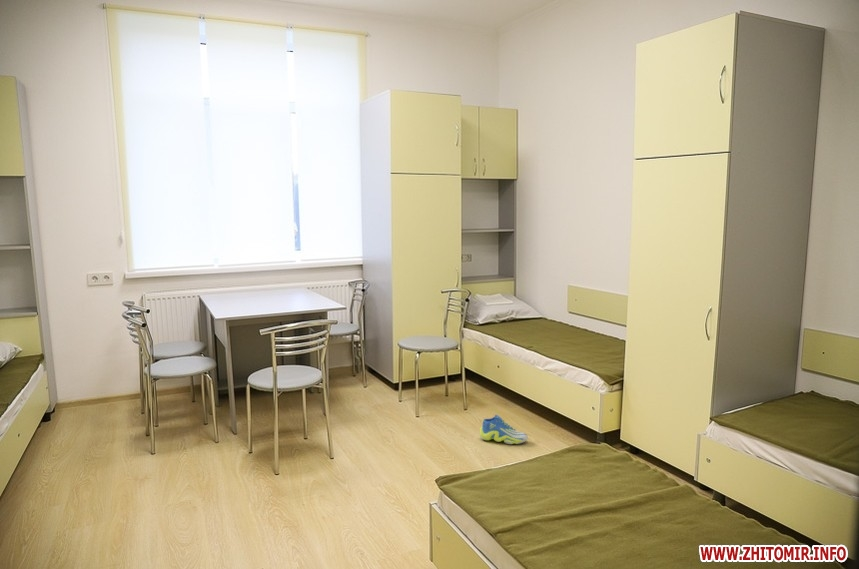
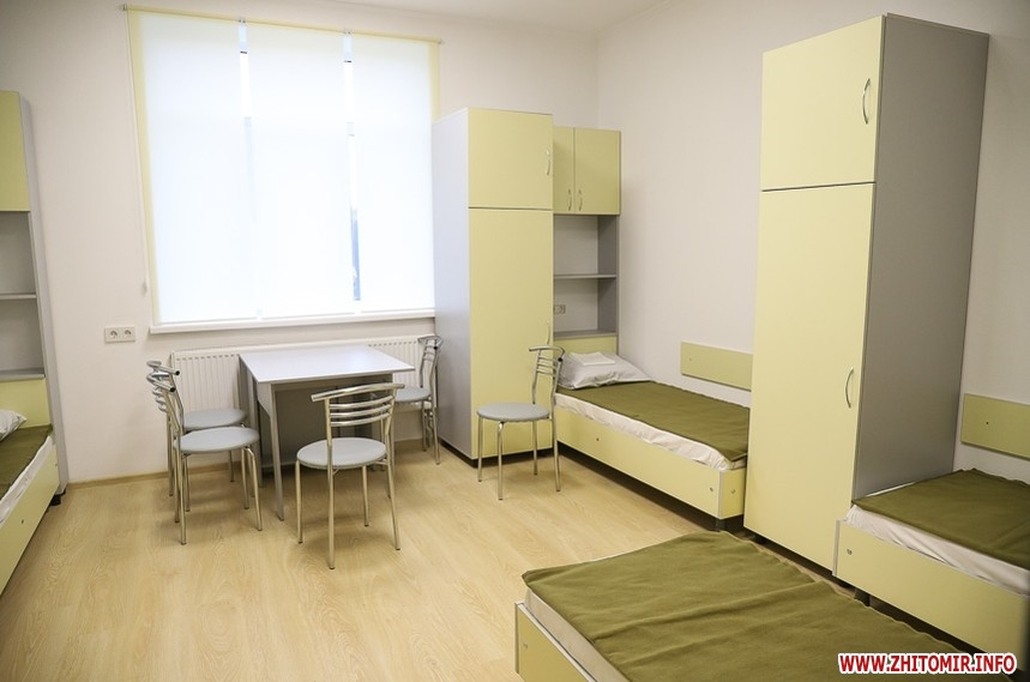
- sneaker (503, 428)
